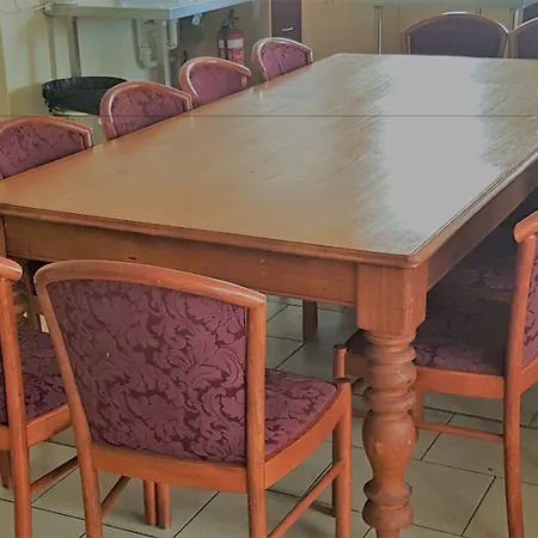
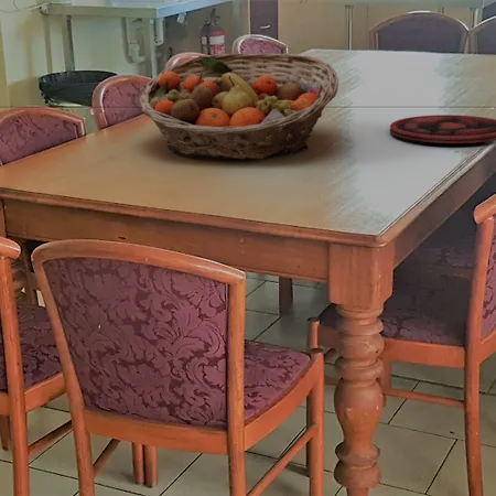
+ fruit basket (238, 104)
+ plate (449, 127)
